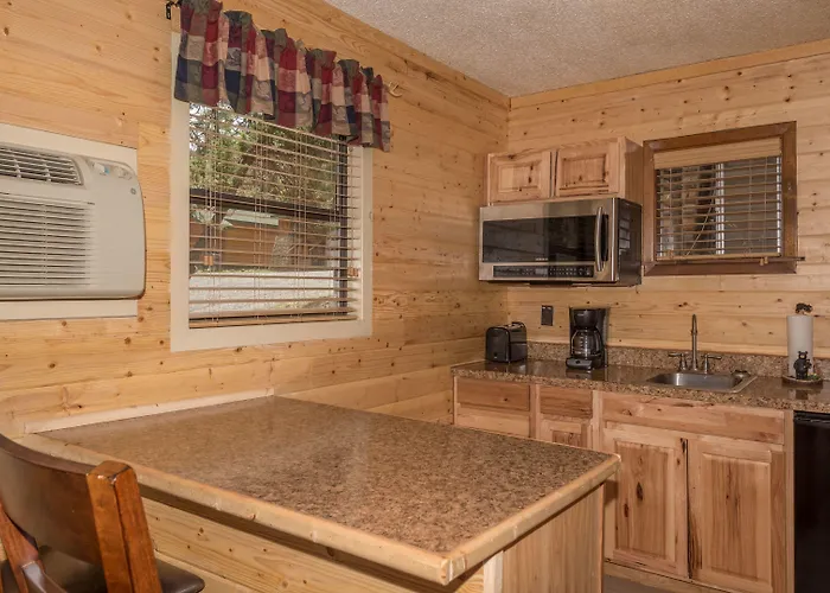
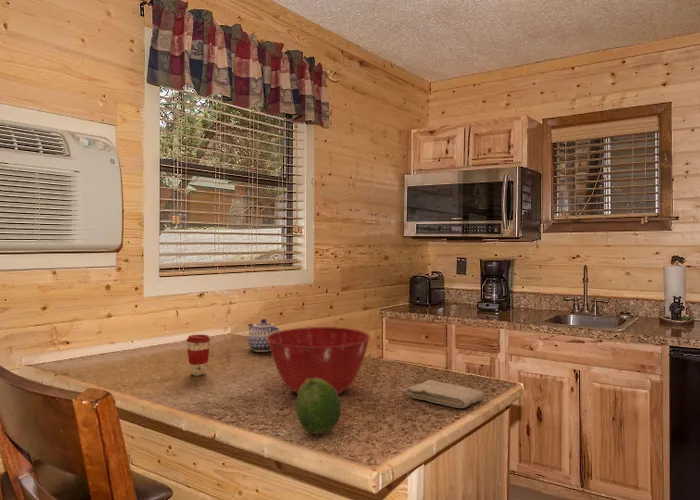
+ washcloth (444, 392)
+ mixing bowl (318, 362)
+ coffee cup (198, 354)
+ teapot (263, 334)
+ fruit (318, 405)
